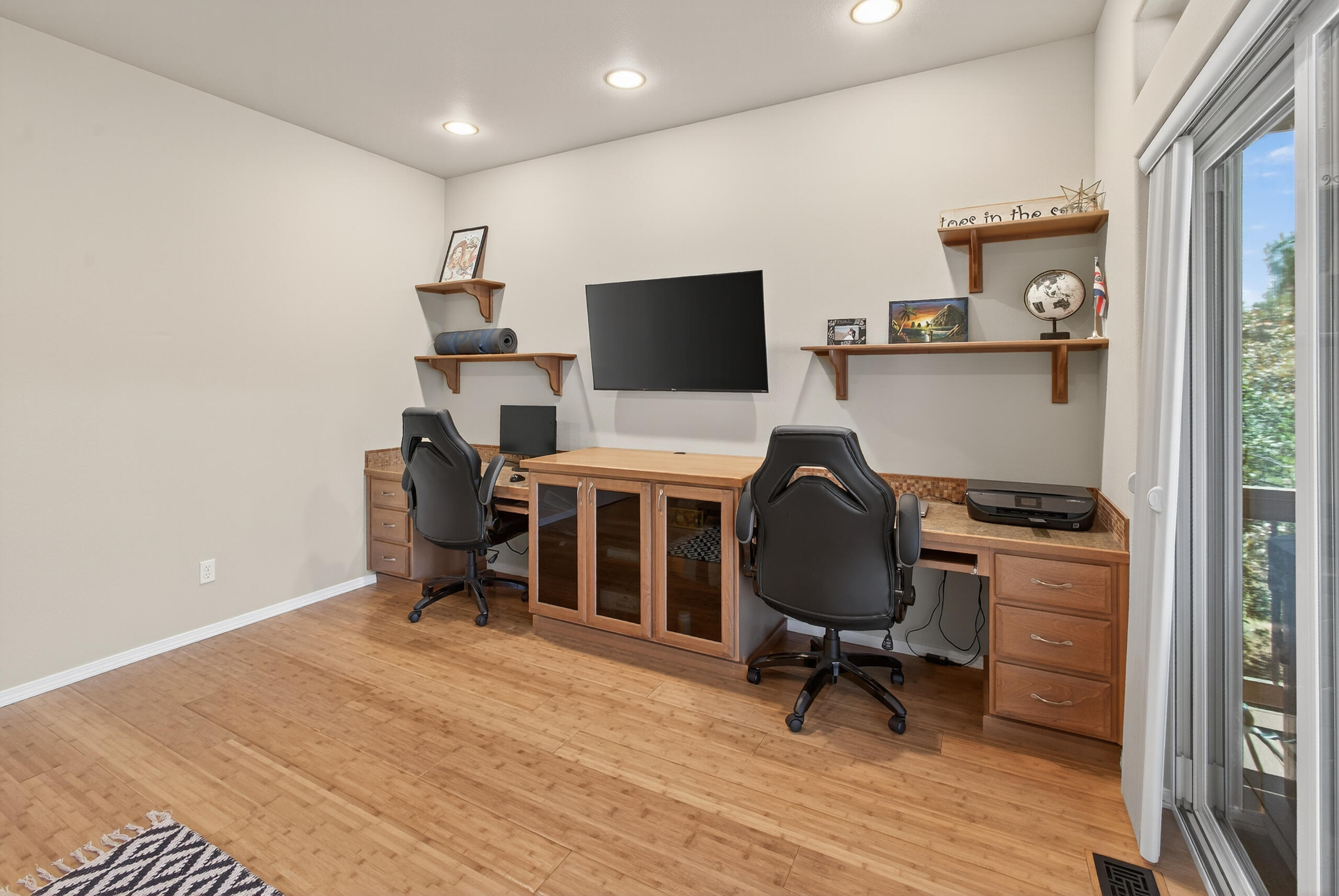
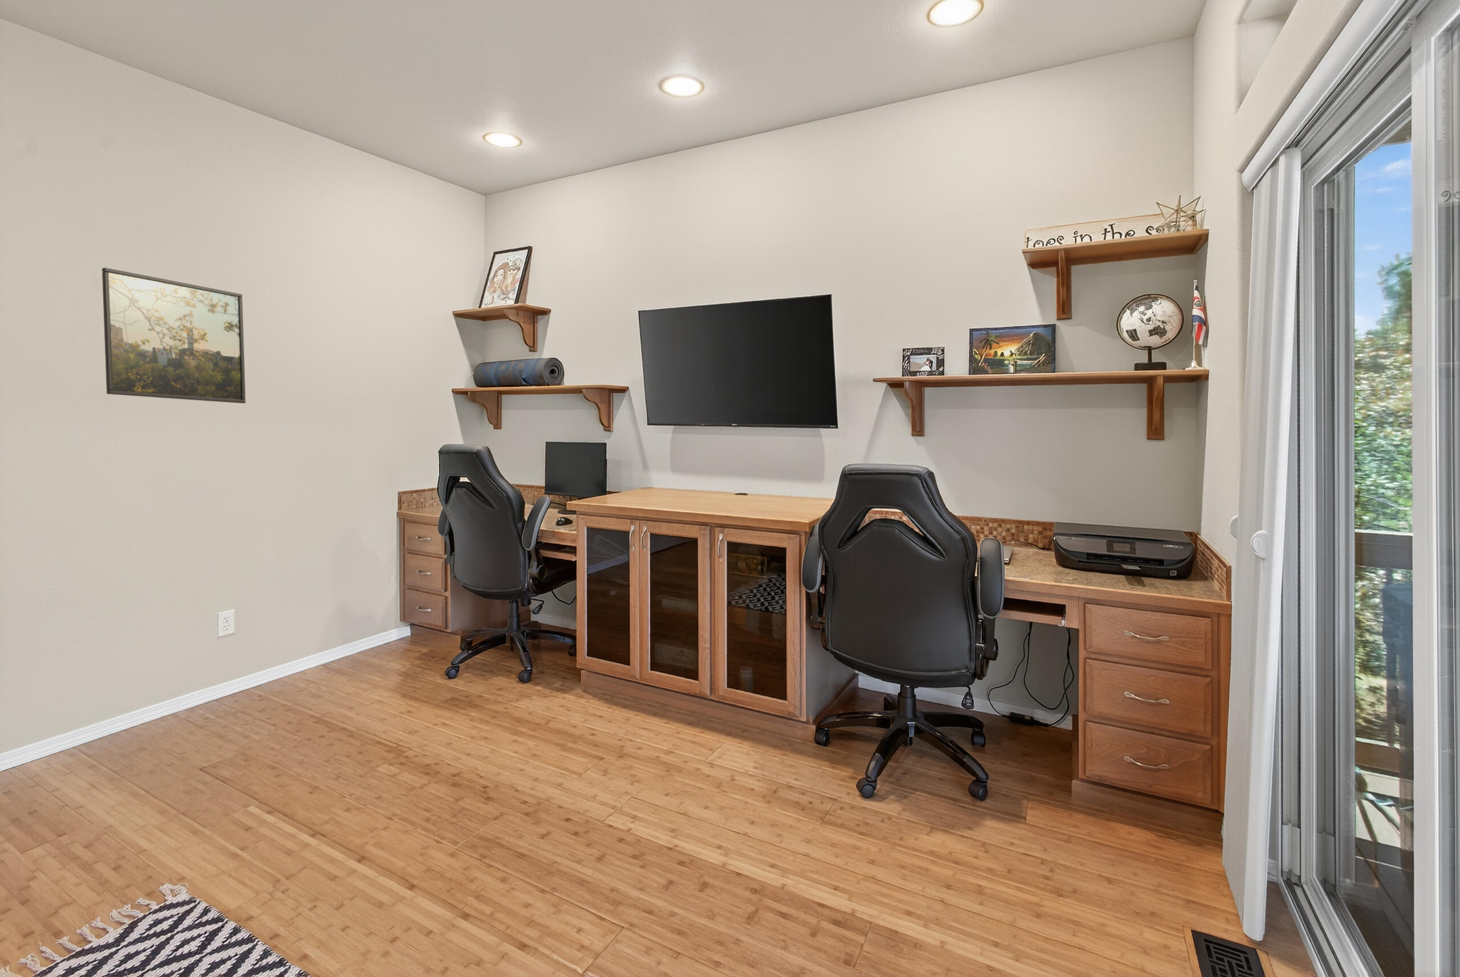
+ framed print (179, 340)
